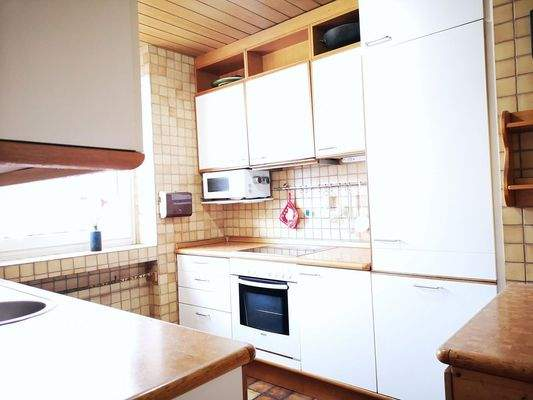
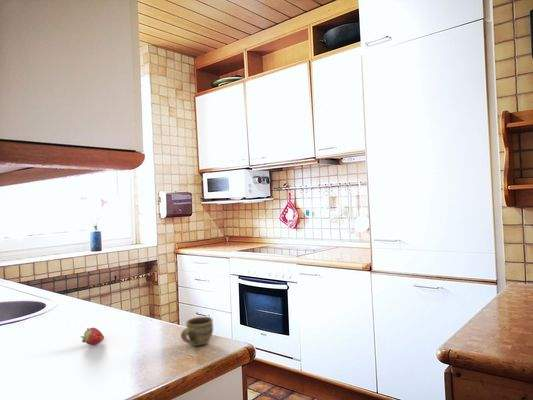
+ cup (195, 333)
+ fruit (94, 334)
